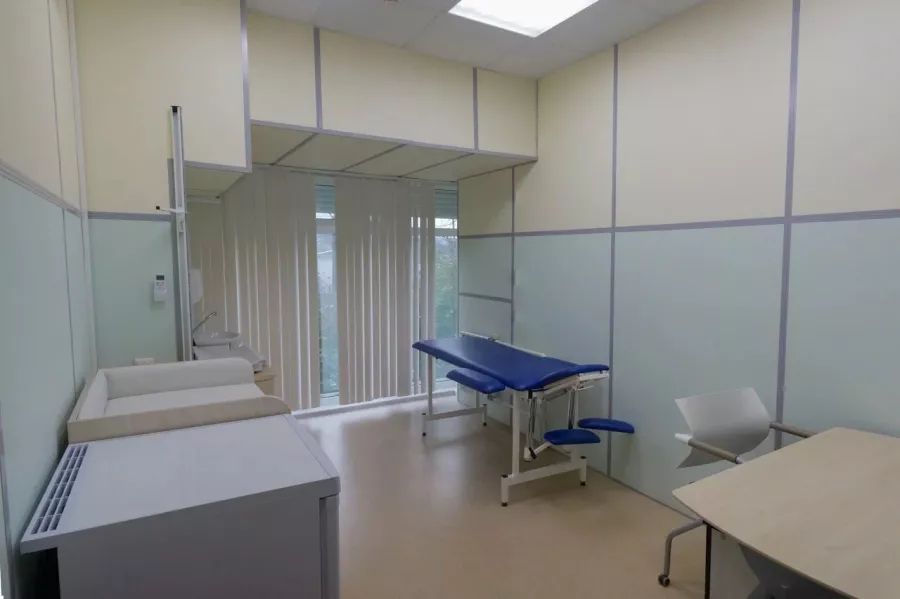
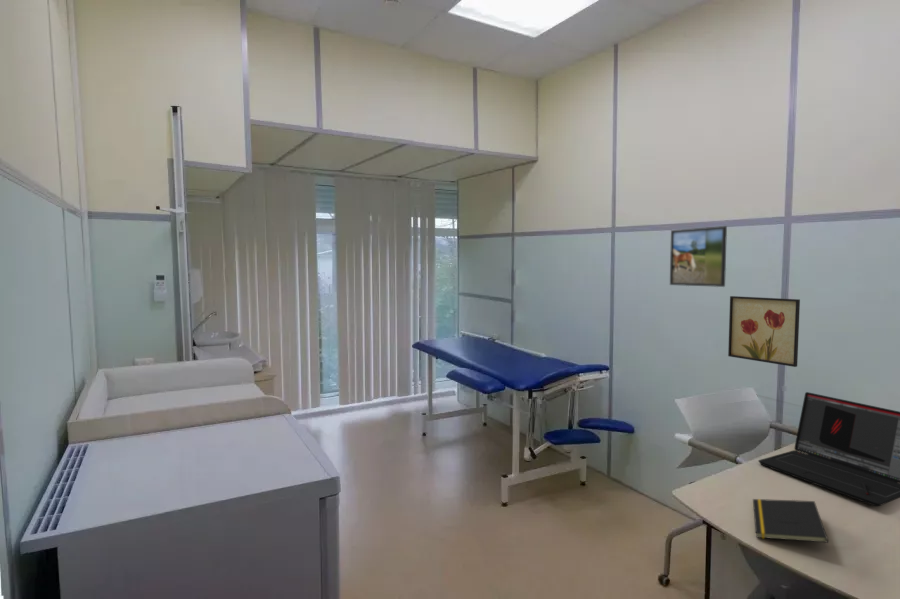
+ wall art (762, 329)
+ laptop (838, 442)
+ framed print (696, 257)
+ notepad (786, 518)
